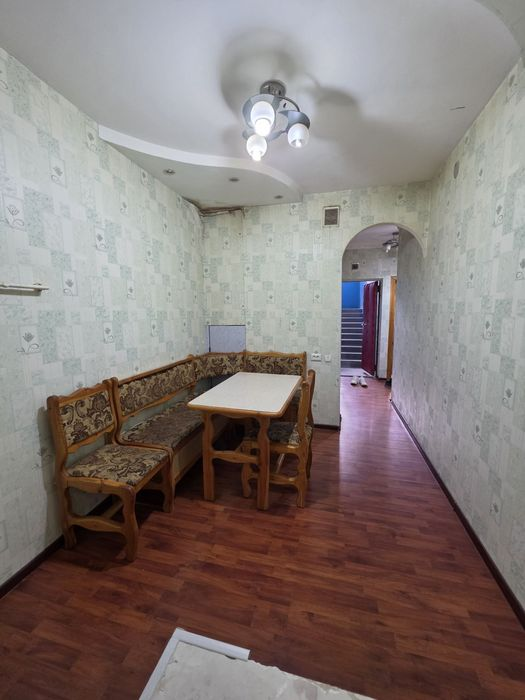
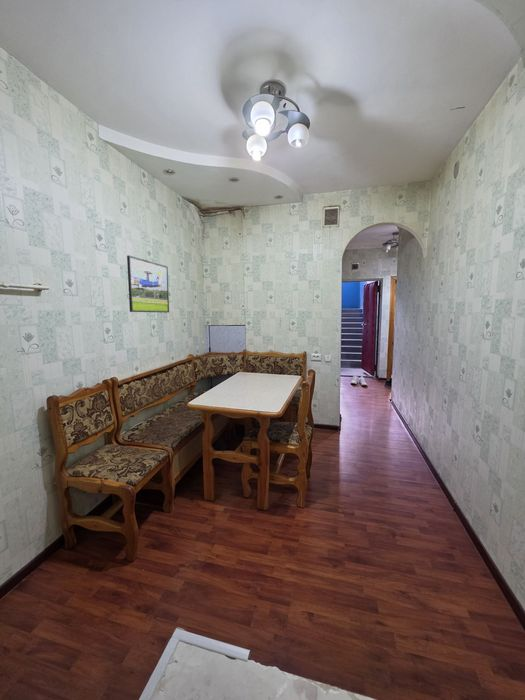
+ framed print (150, 287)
